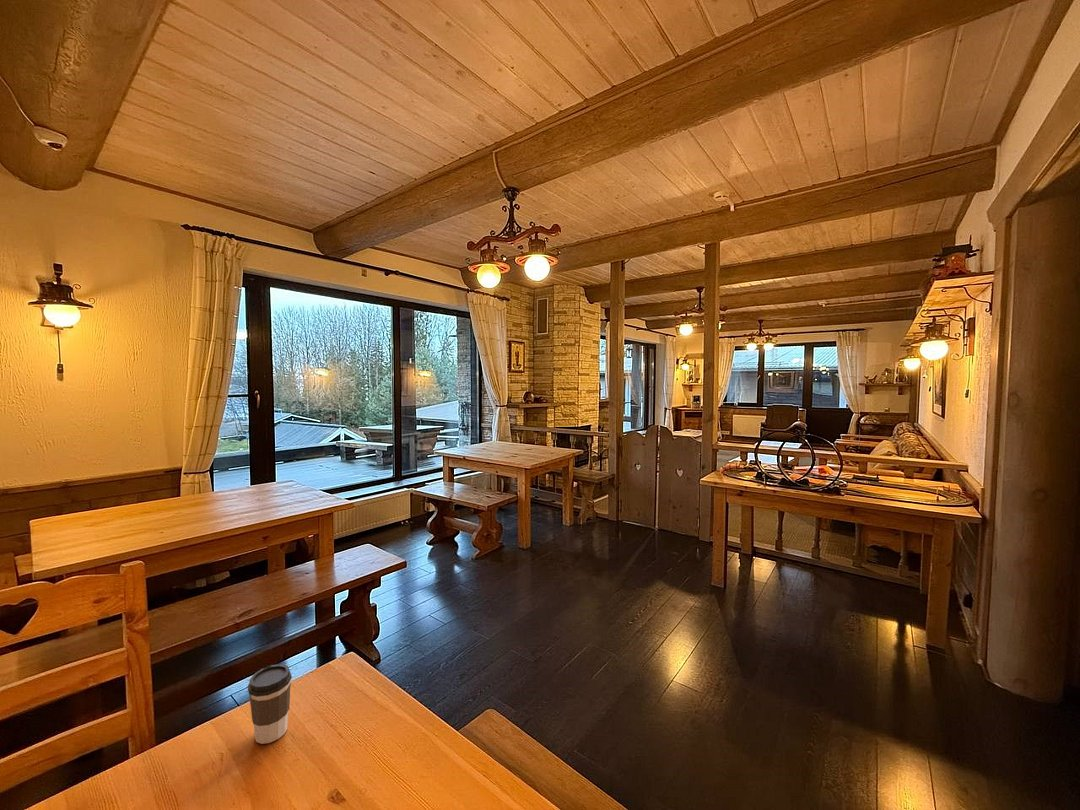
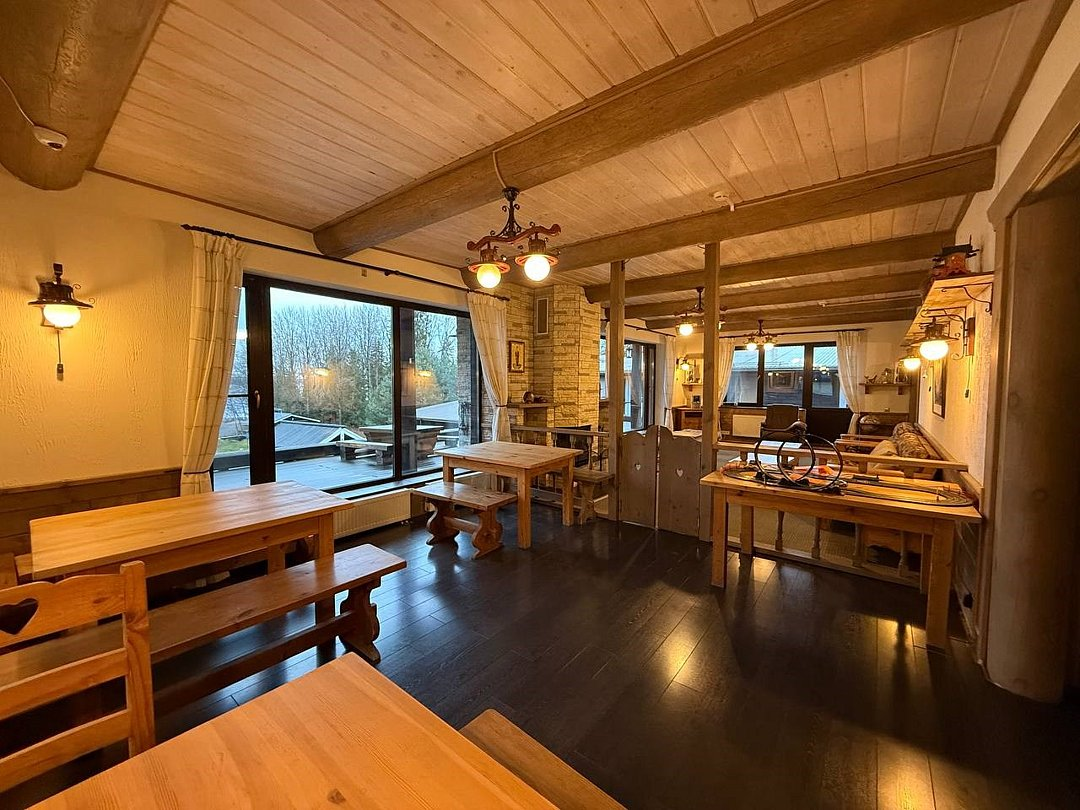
- coffee cup (270, 703)
